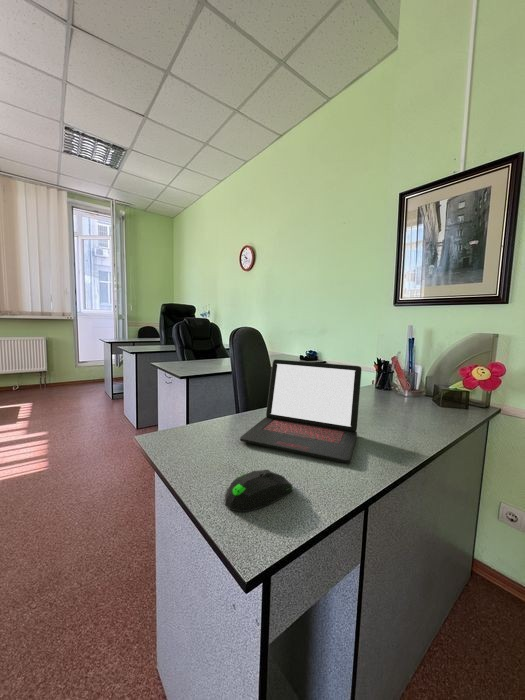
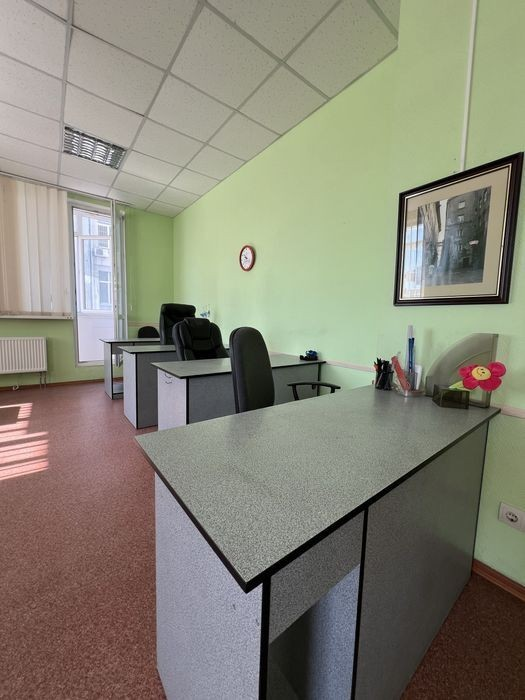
- computer mouse (255, 483)
- laptop (303, 402)
